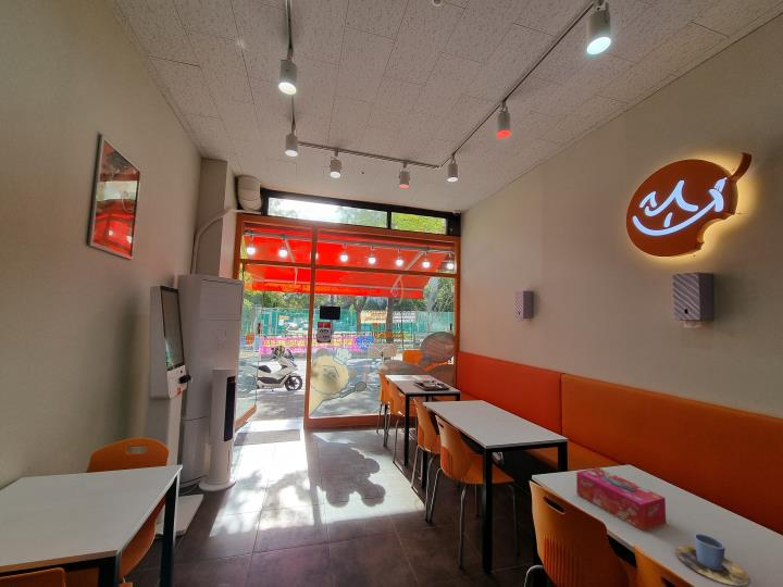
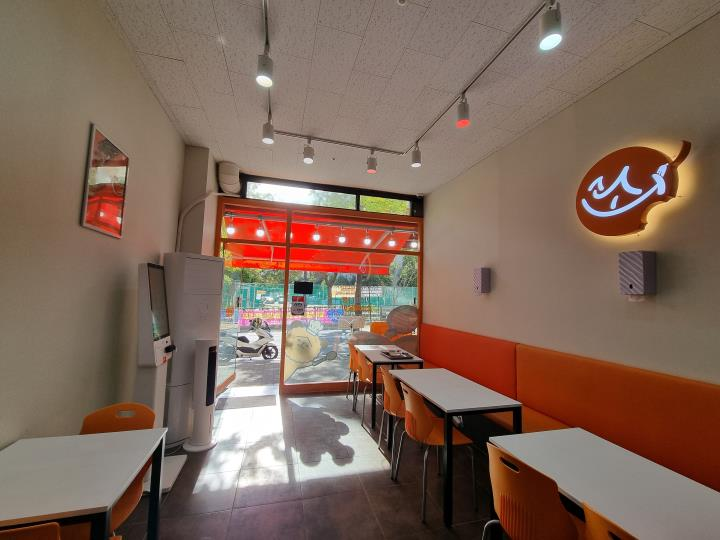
- cup (710, 552)
- tissue box (618, 495)
